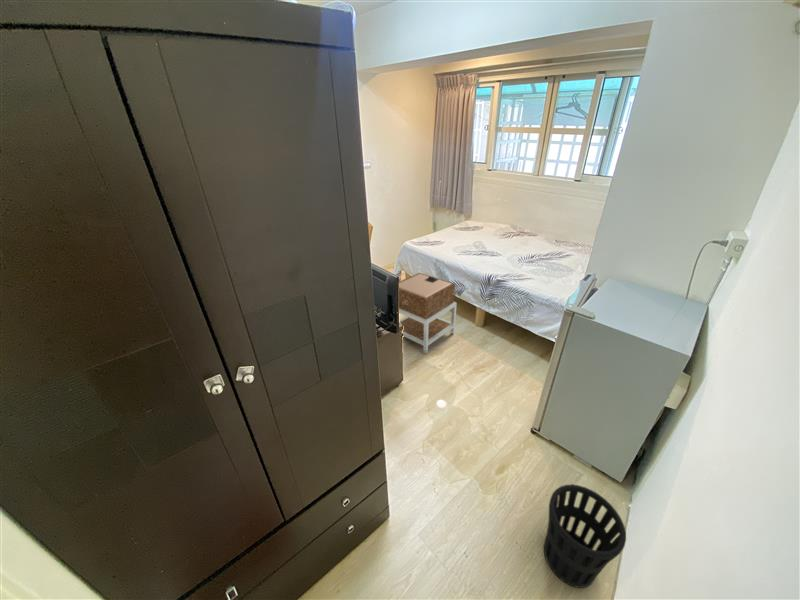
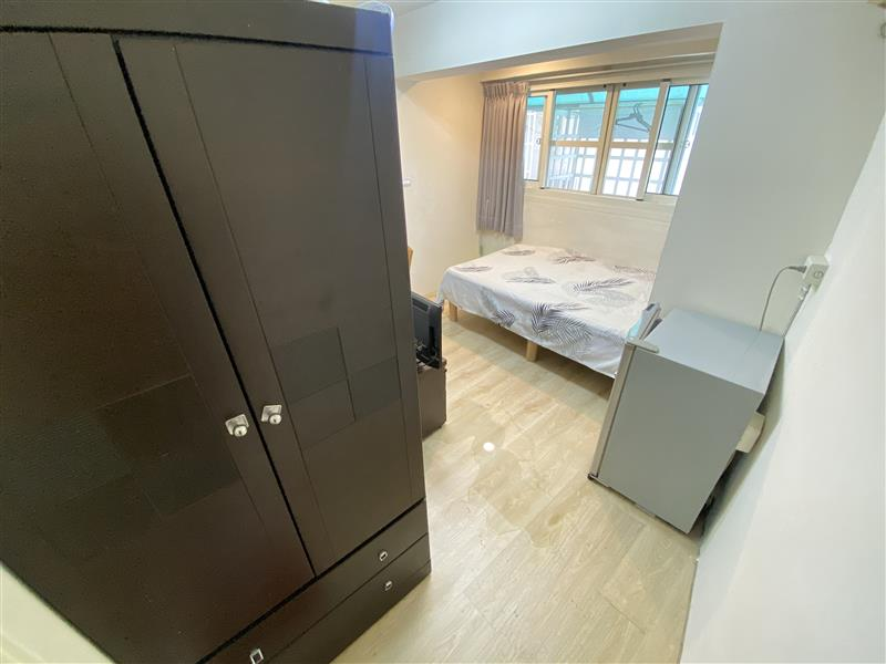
- wastebasket (577, 538)
- nightstand (422, 309)
